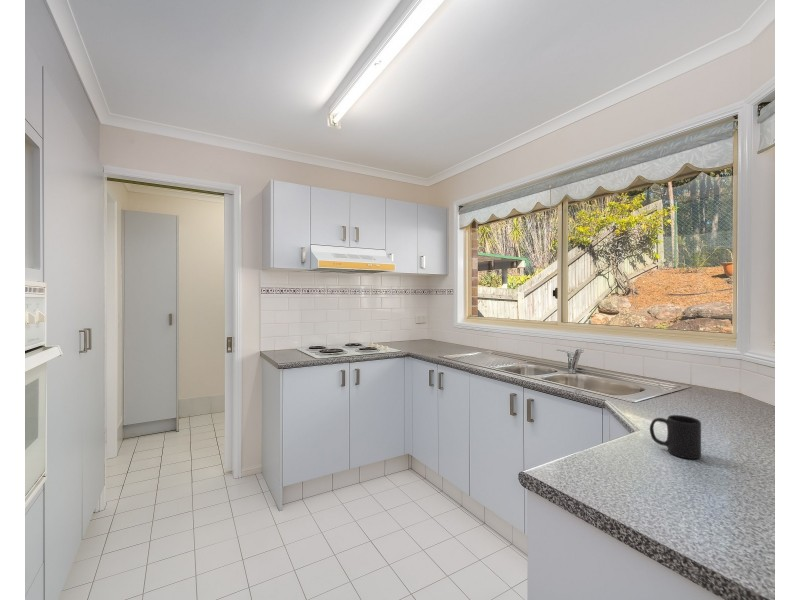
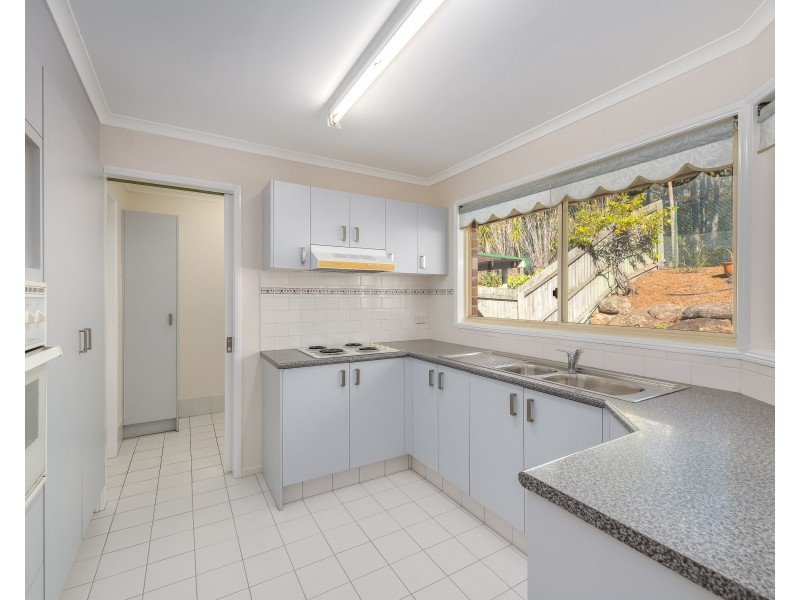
- mug (674, 434)
